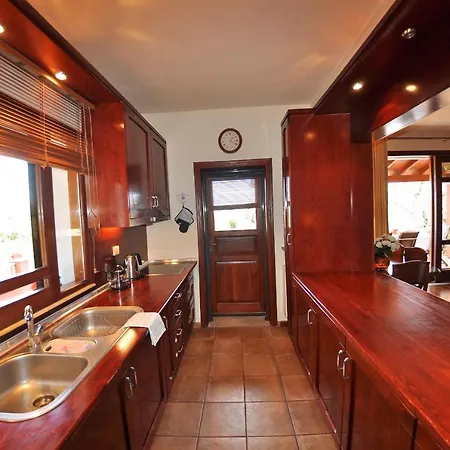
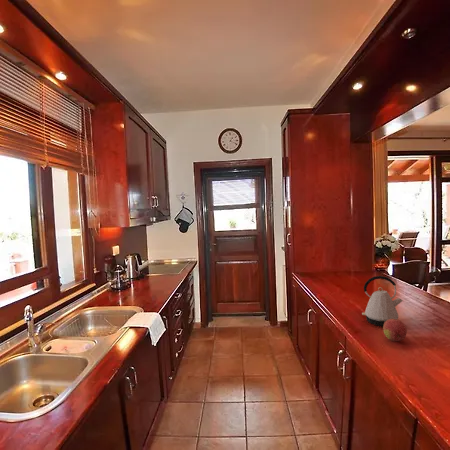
+ fruit (394, 329)
+ kettle (381, 299)
